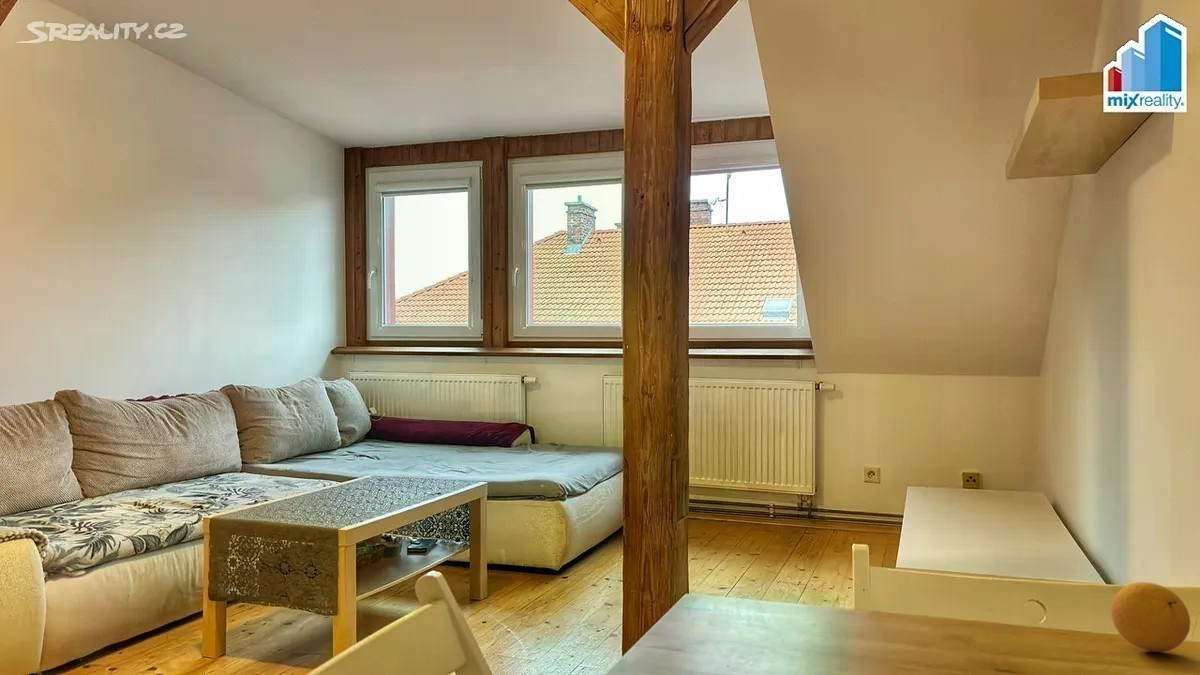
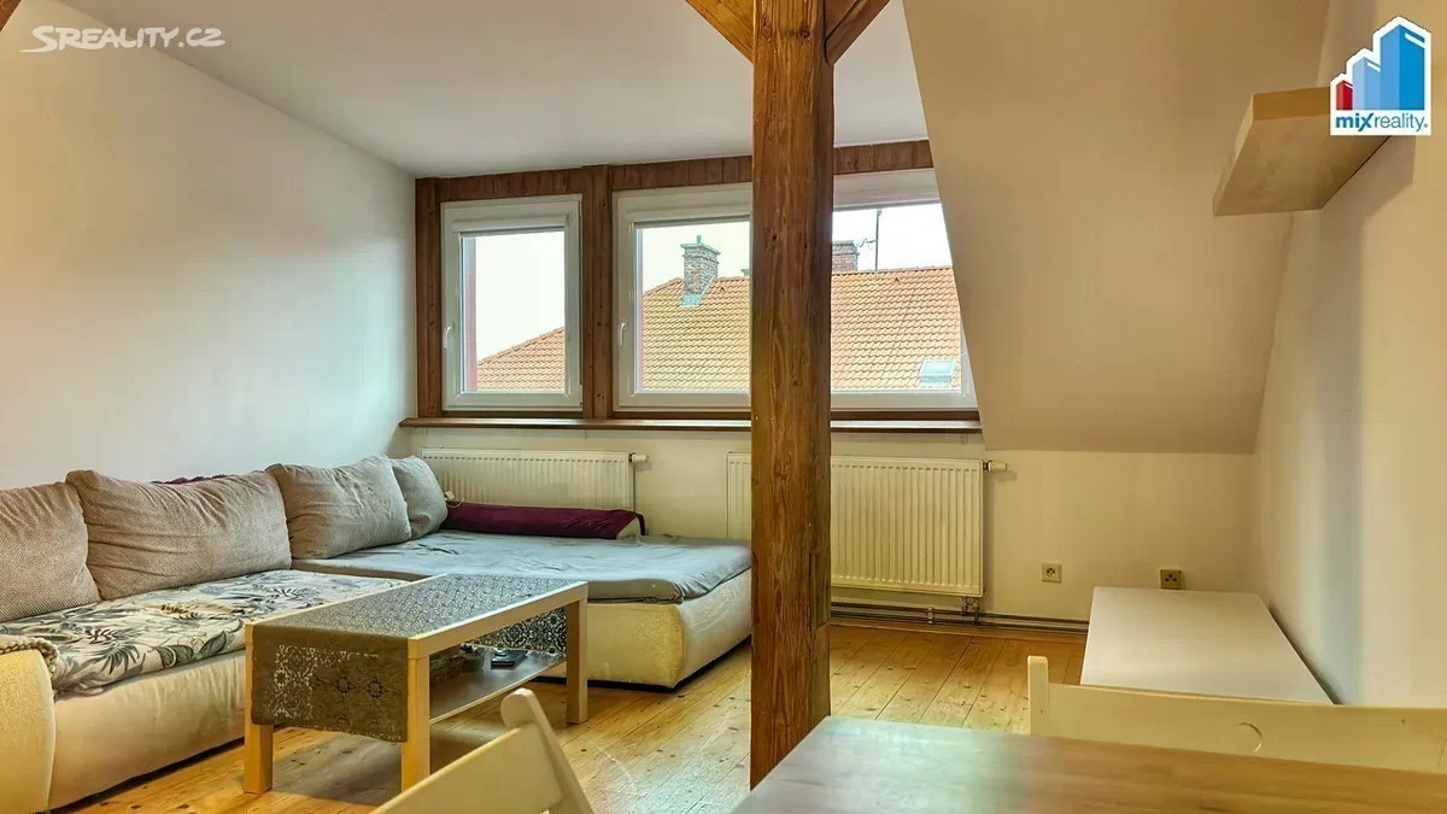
- fruit (1149, 616)
